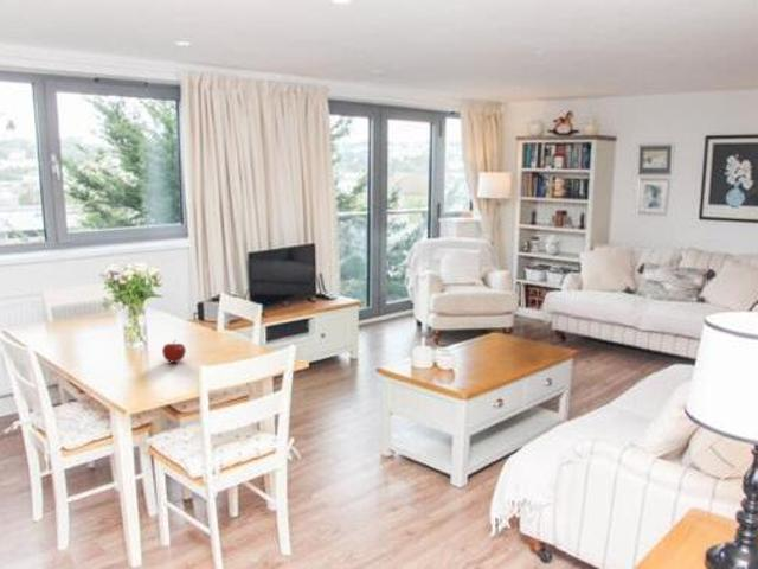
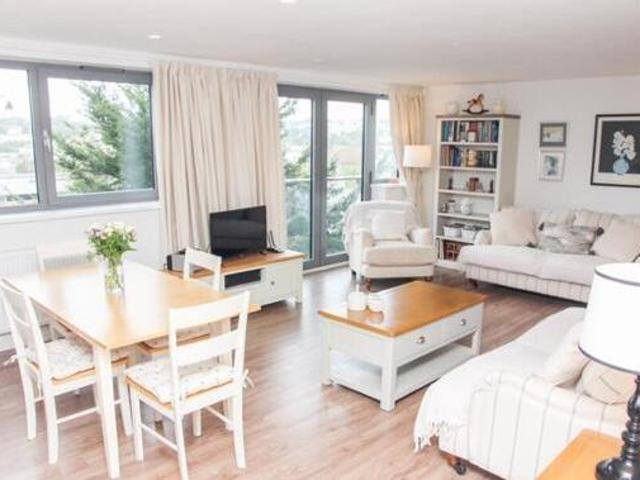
- fruit (174, 351)
